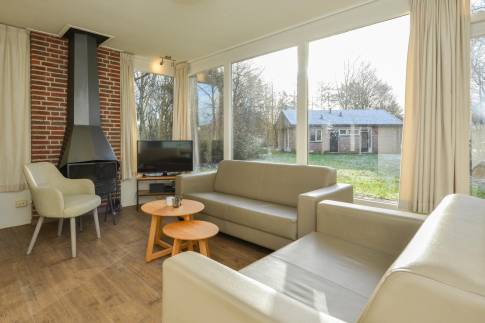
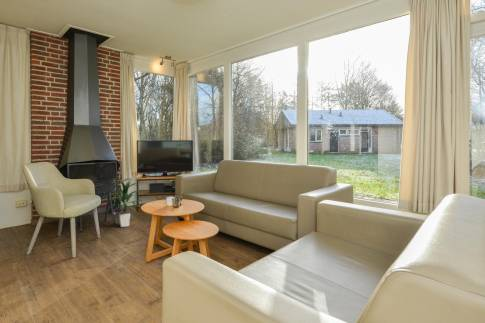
+ indoor plant (124, 201)
